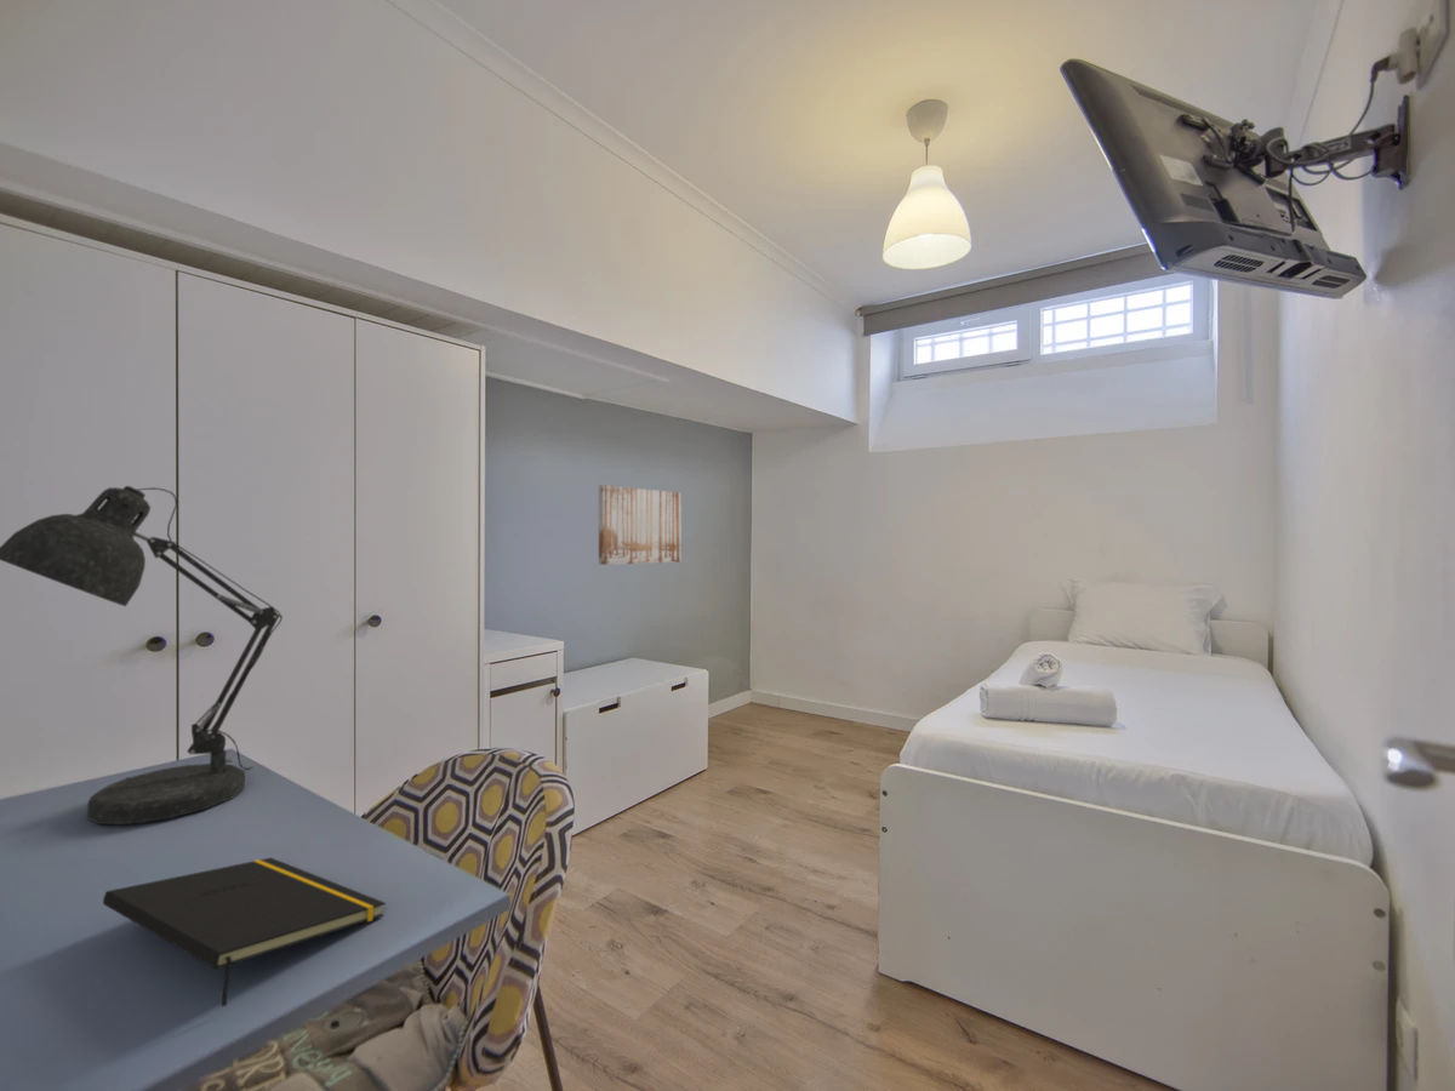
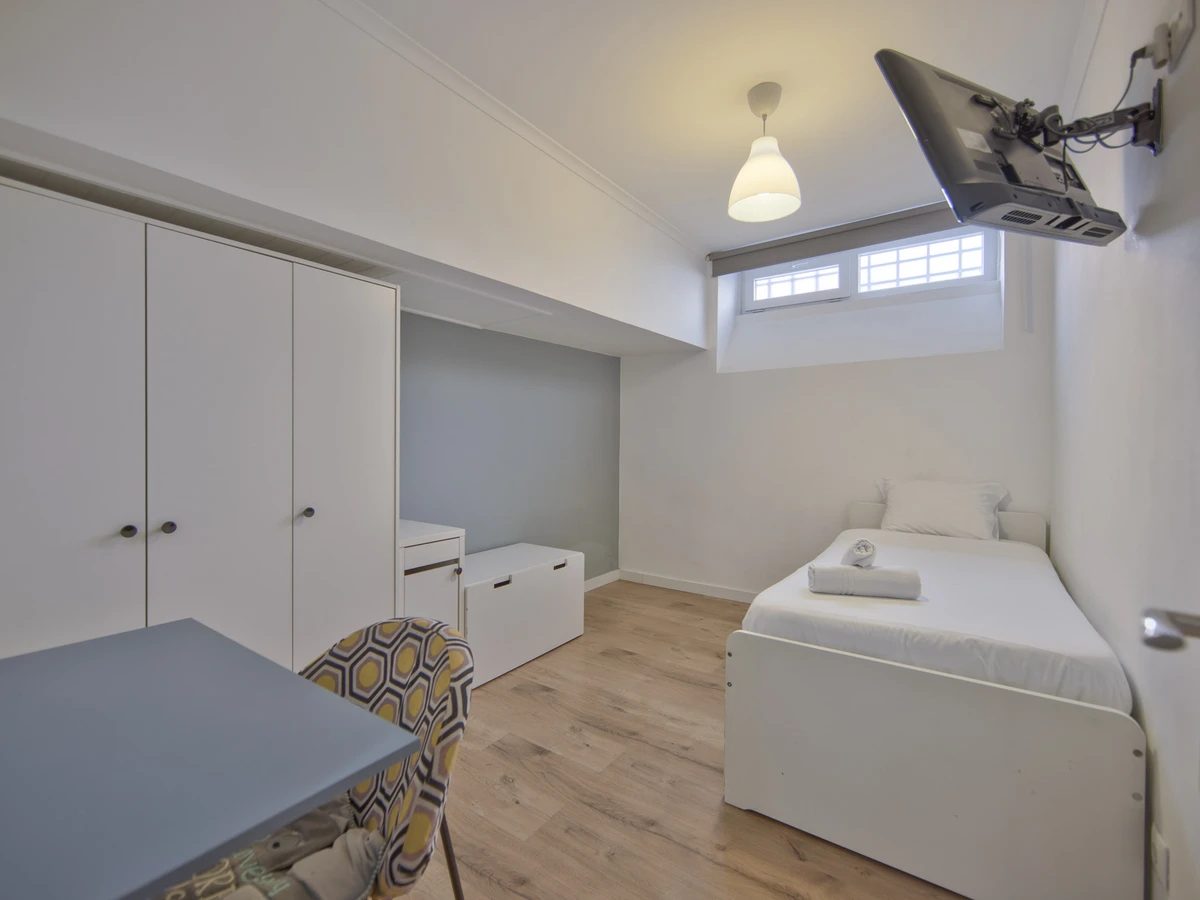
- desk lamp (125, 605)
- notepad (247, 903)
- wall art (641, 526)
